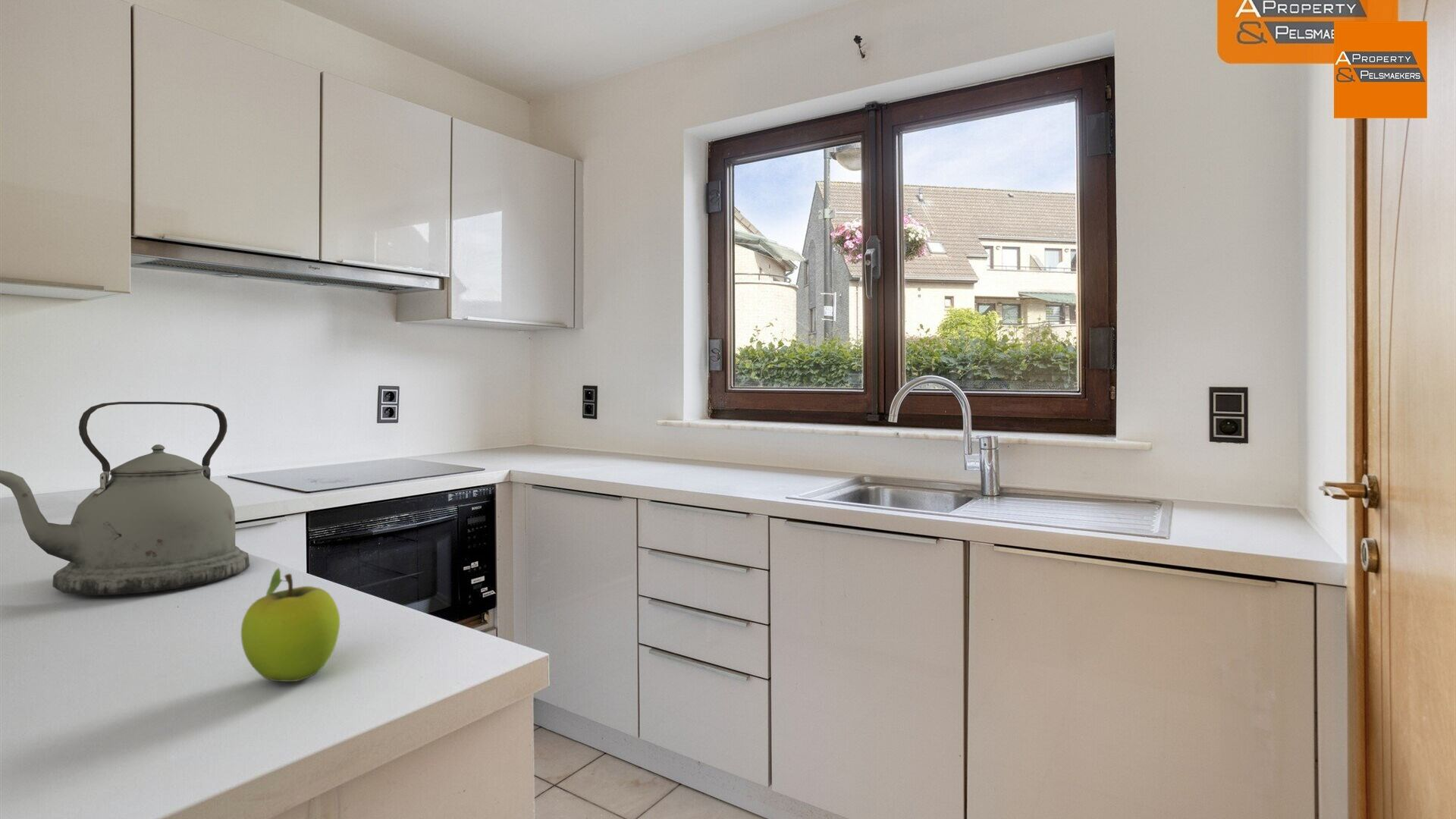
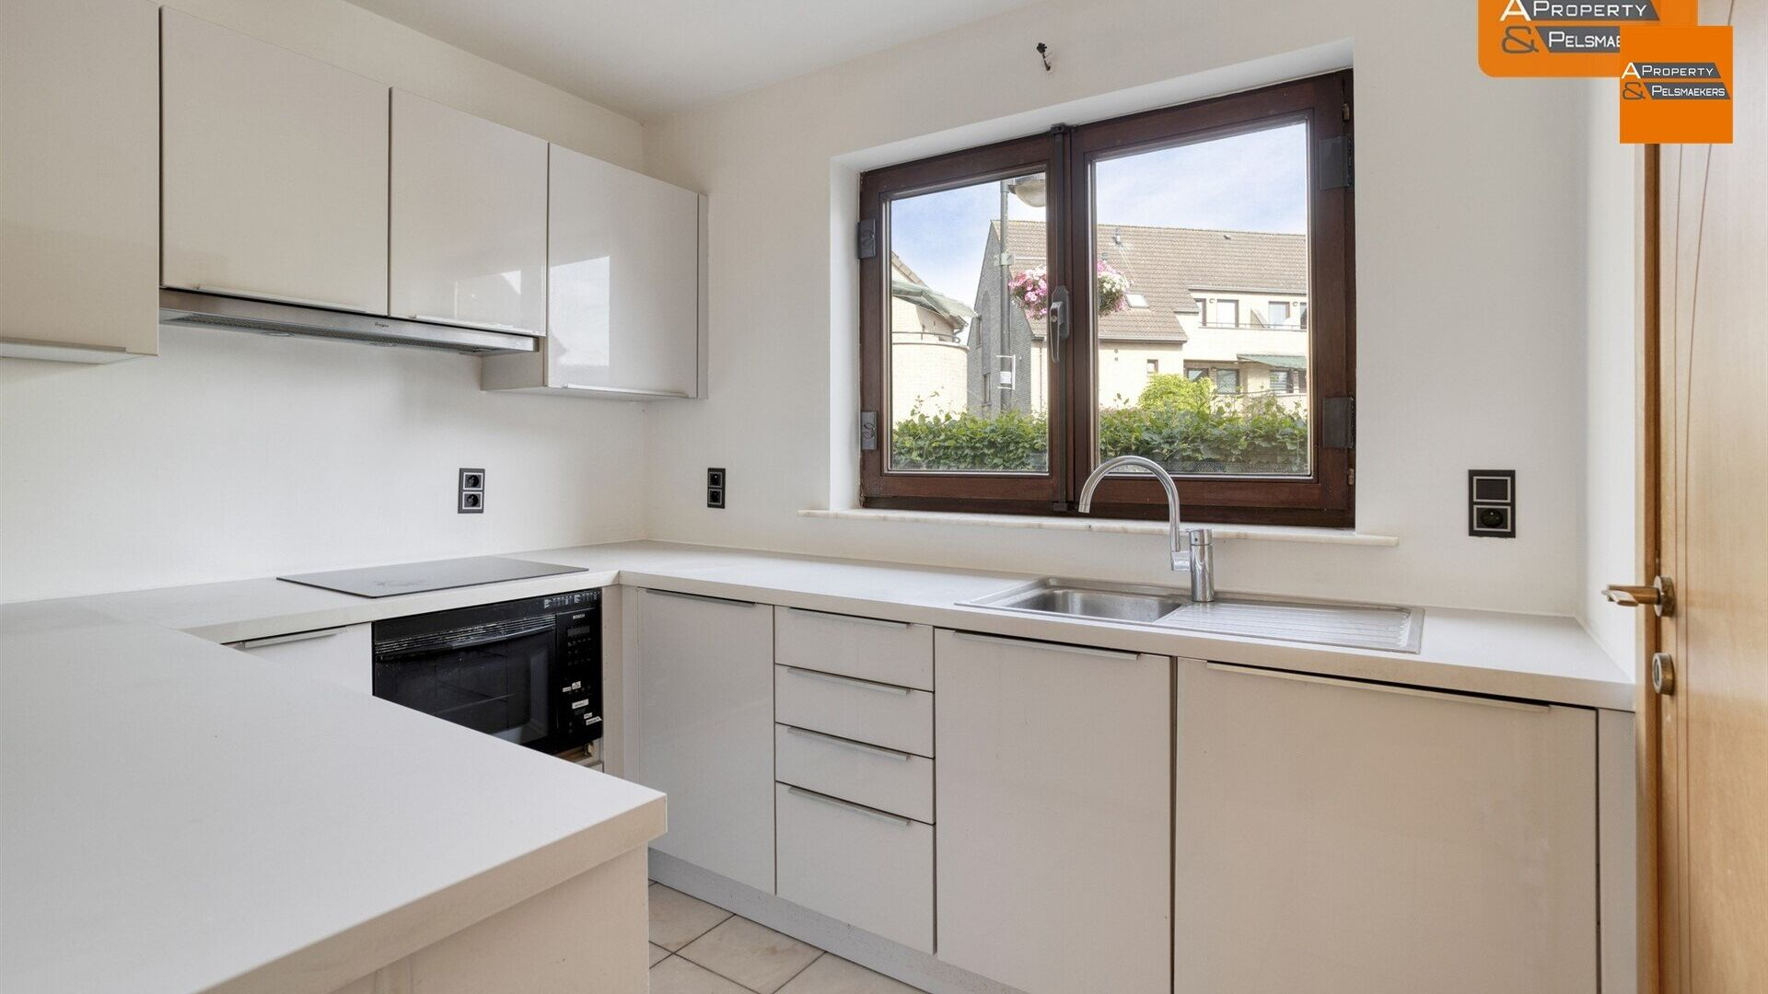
- kettle (148, 490)
- fruit (289, 623)
